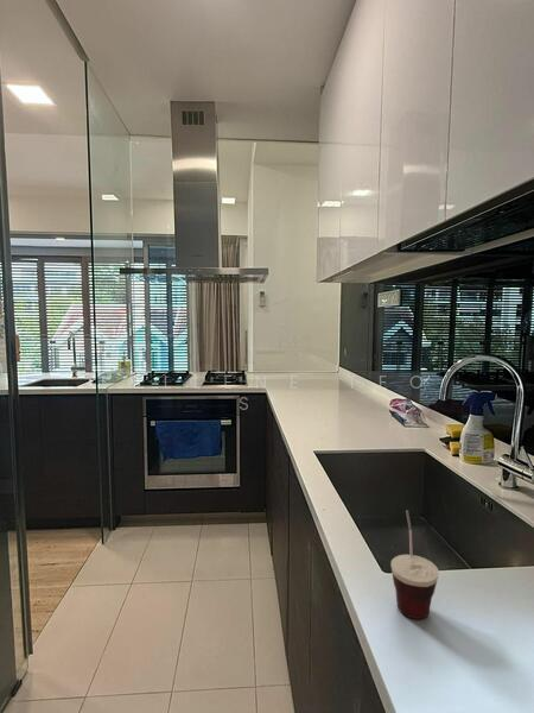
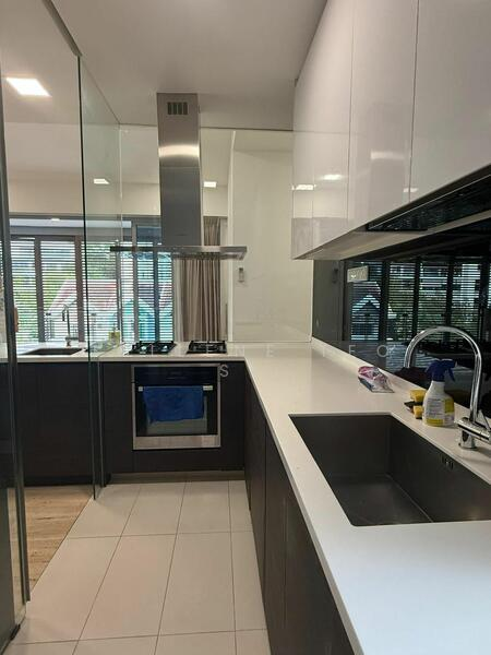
- cup (411, 562)
